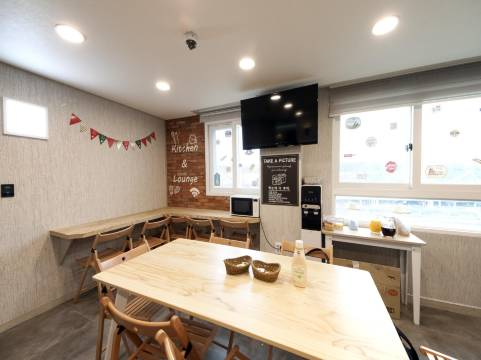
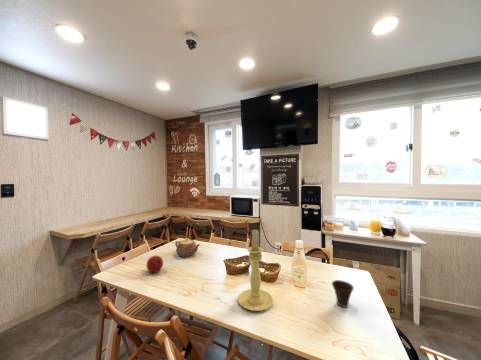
+ cup (342, 294)
+ teapot (187, 246)
+ candle holder (255, 264)
+ fruit (154, 263)
